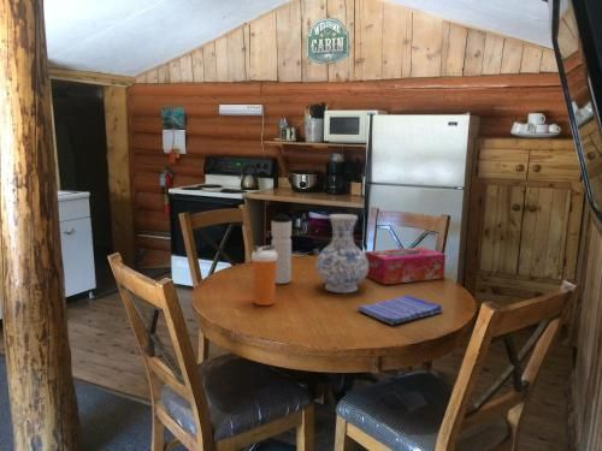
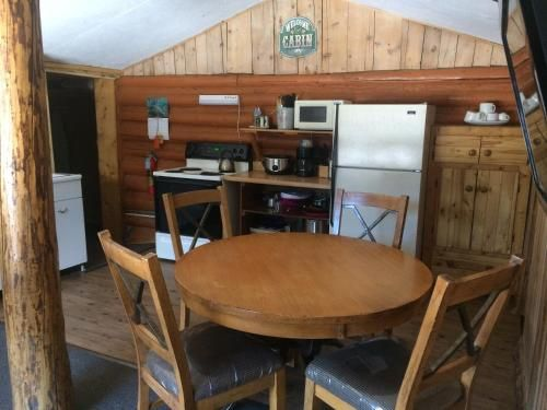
- shaker bottle (264, 274)
- vase (342, 253)
- dish towel (400, 307)
- tissue box (403, 265)
- water bottle (281, 247)
